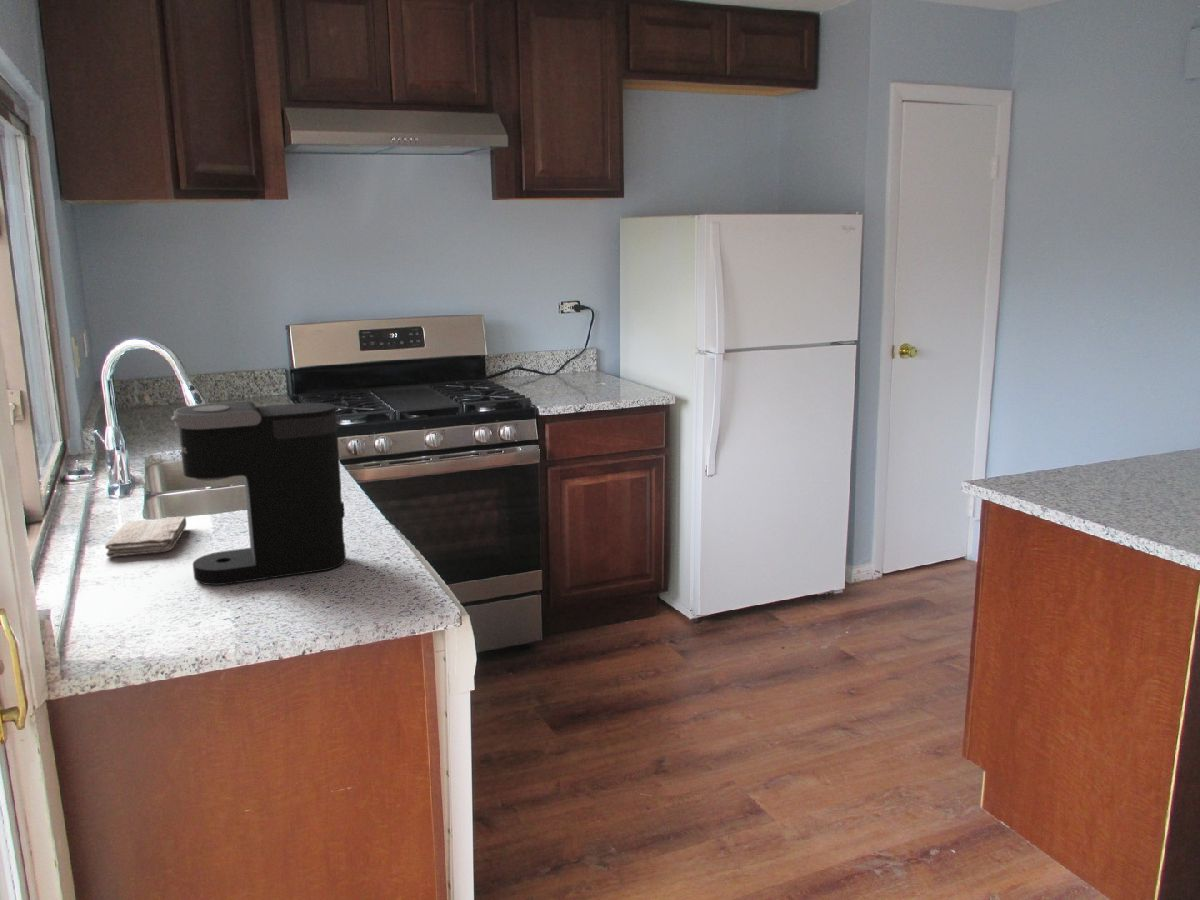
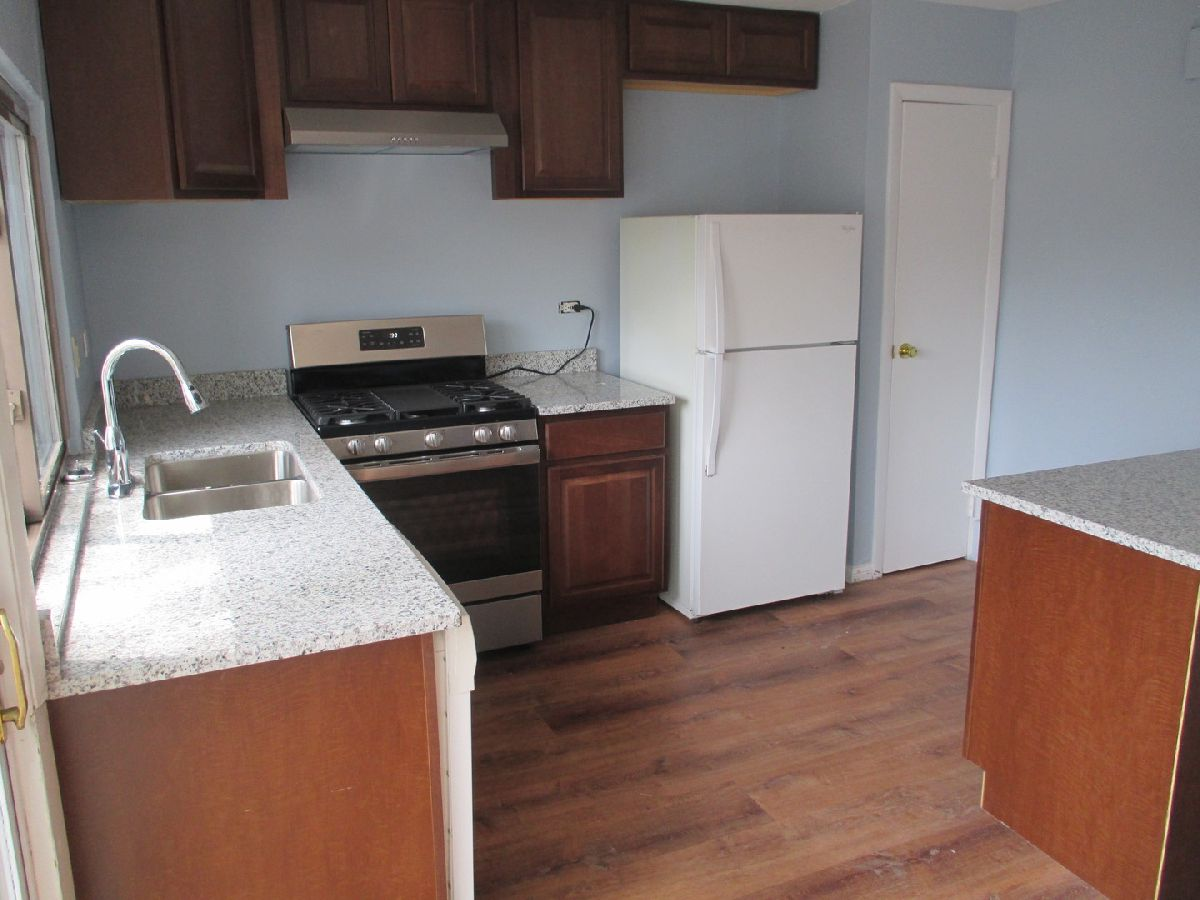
- washcloth (147, 534)
- coffee maker (263, 488)
